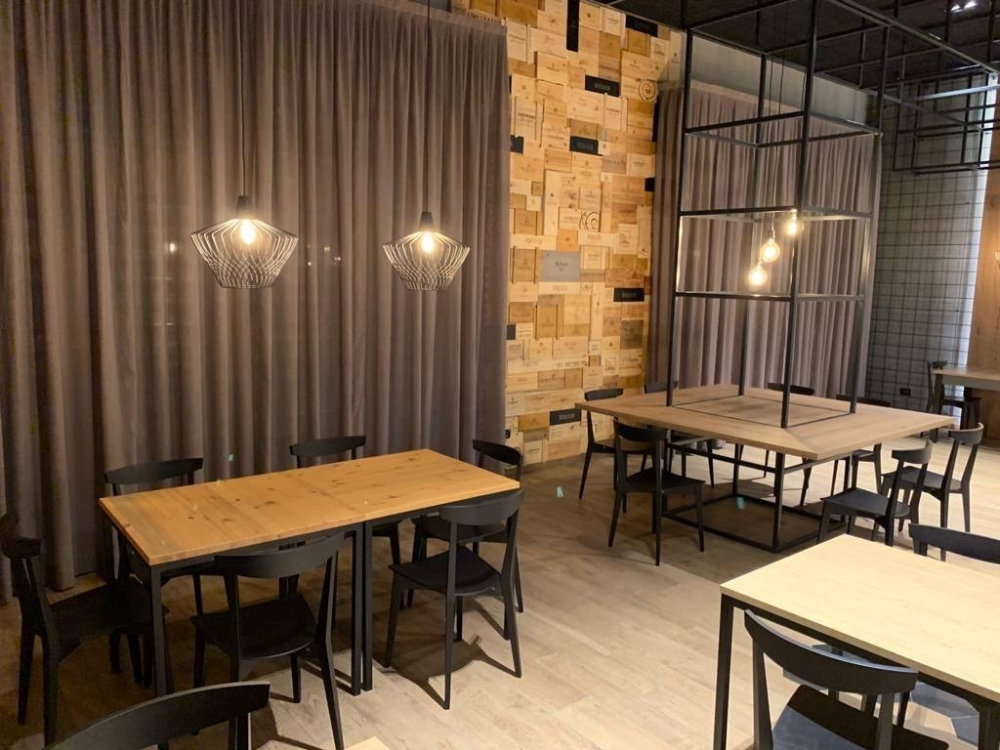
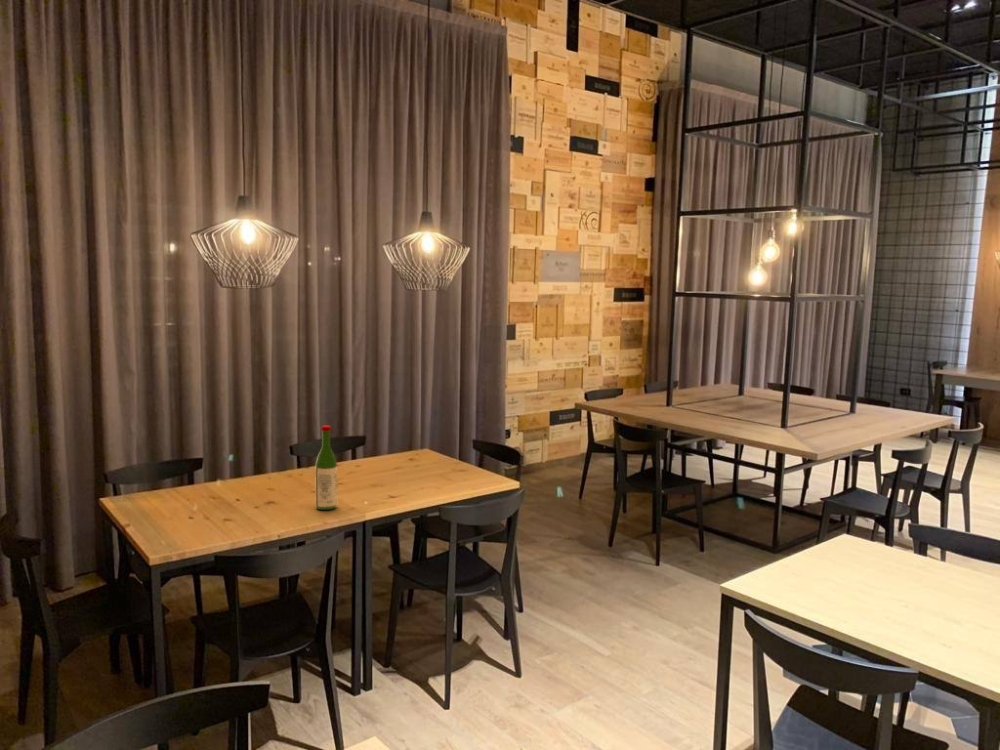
+ wine bottle (326, 467)
